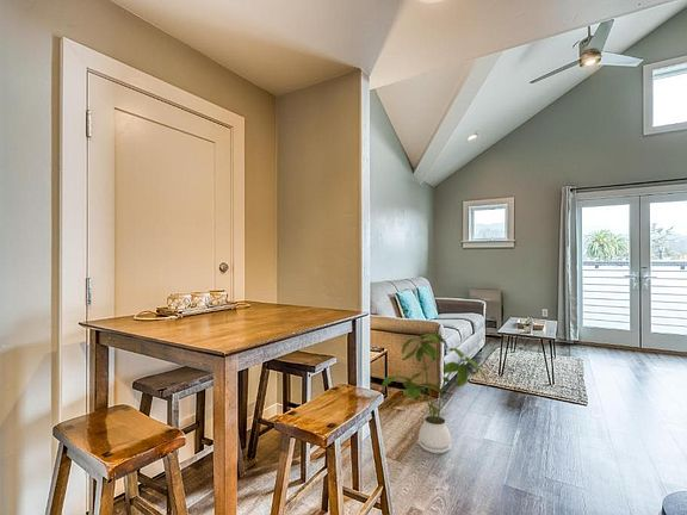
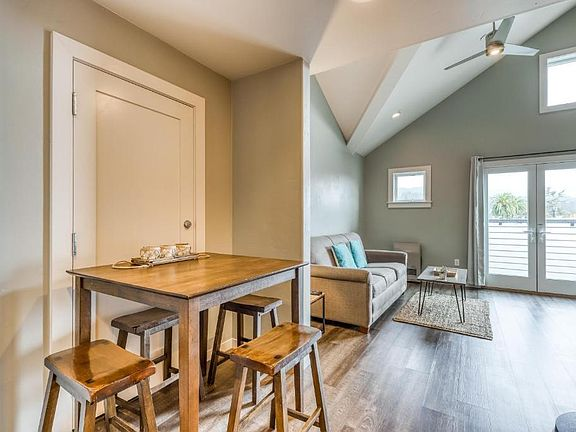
- house plant (425, 385)
